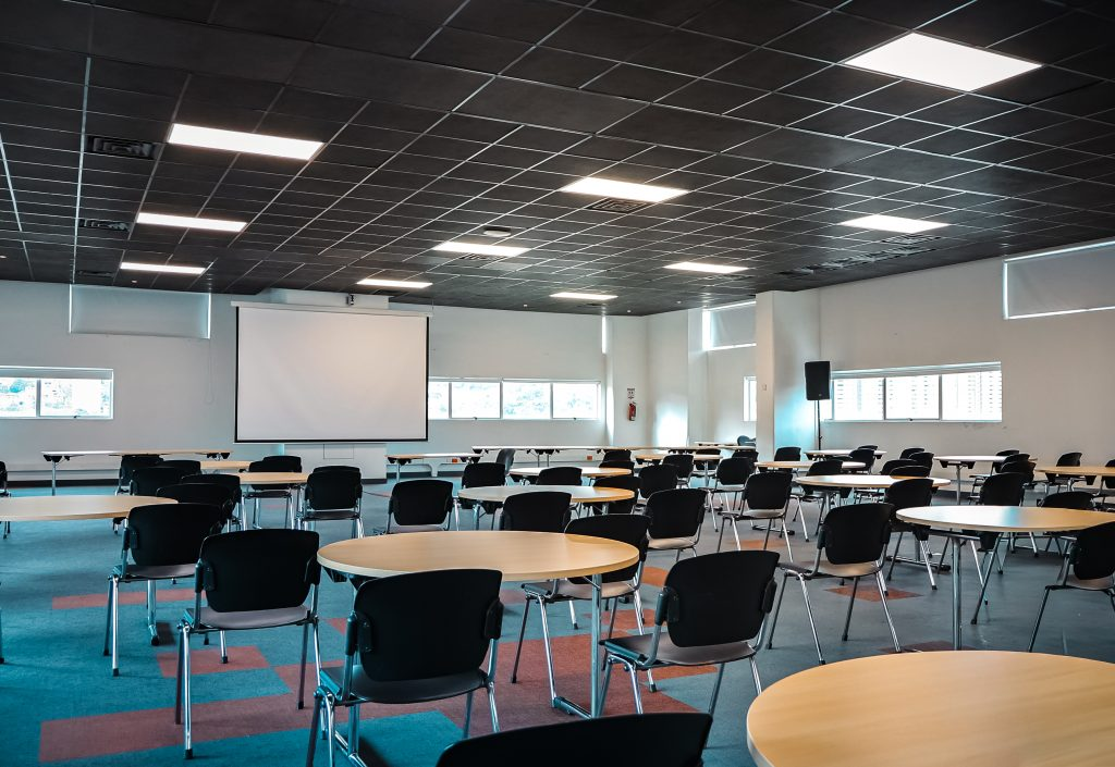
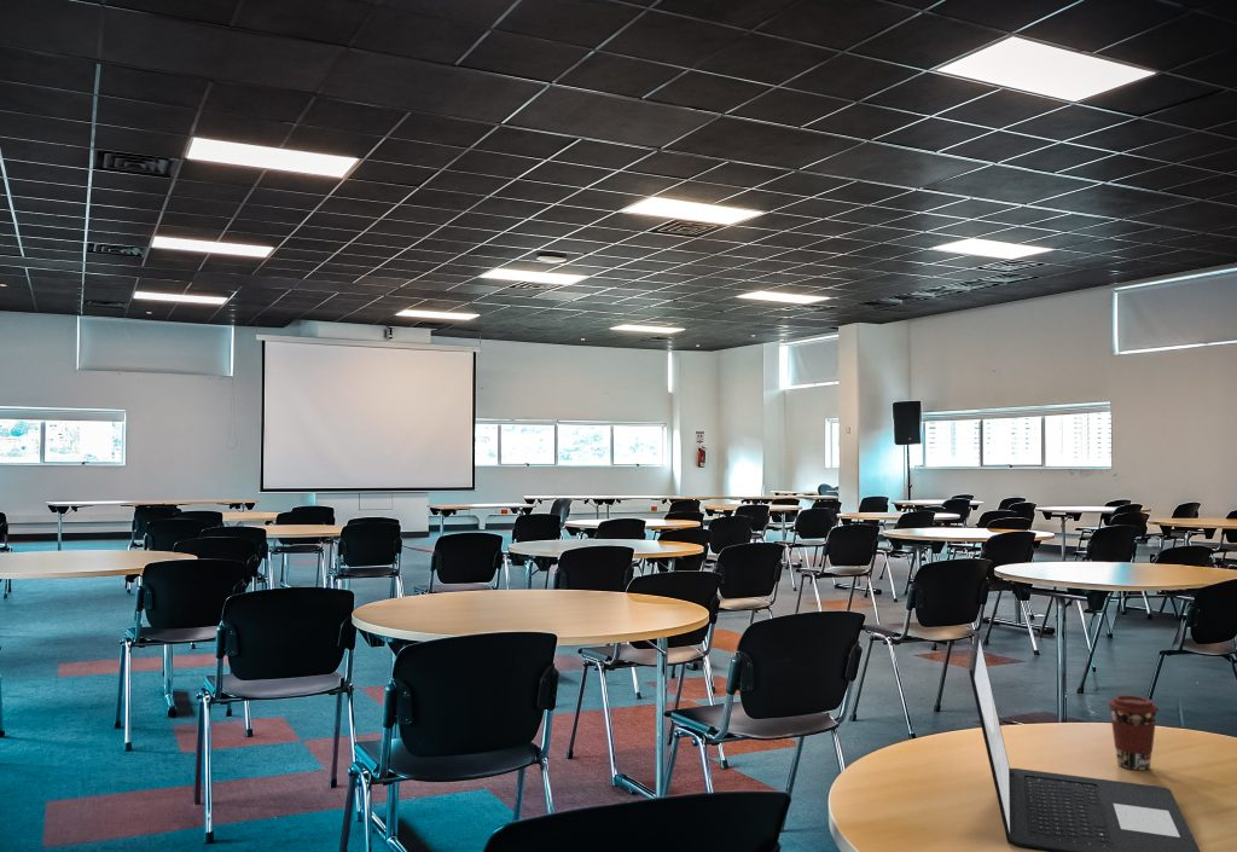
+ laptop (1069, 775)
+ coffee cup (1133, 732)
